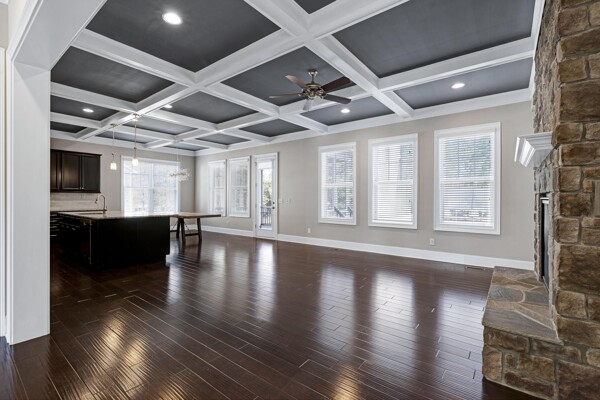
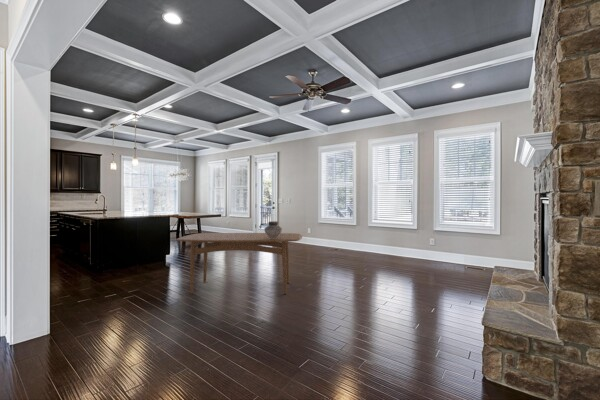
+ dining table (245, 250)
+ ceramic pot (273, 229)
